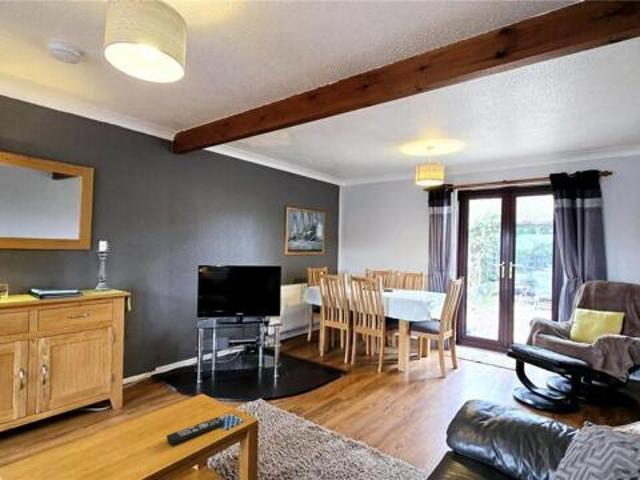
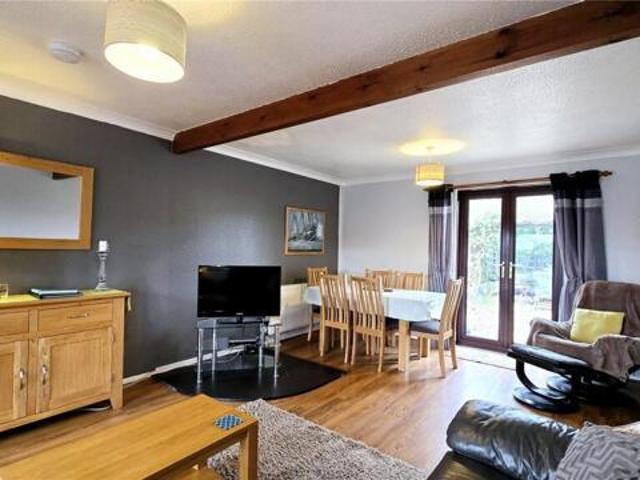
- remote control (196, 430)
